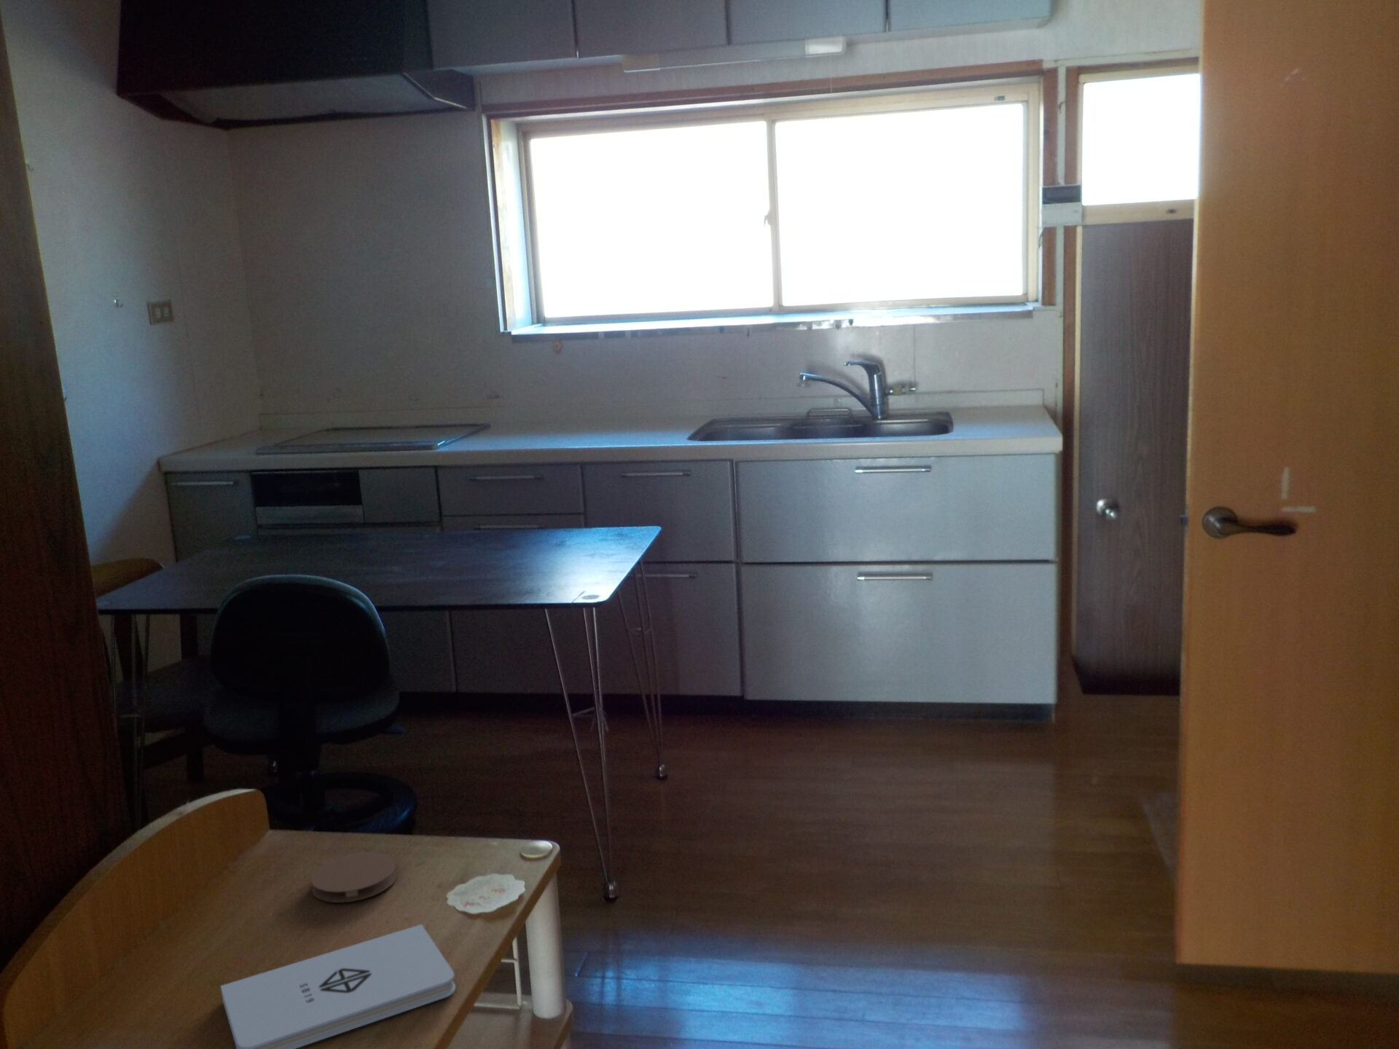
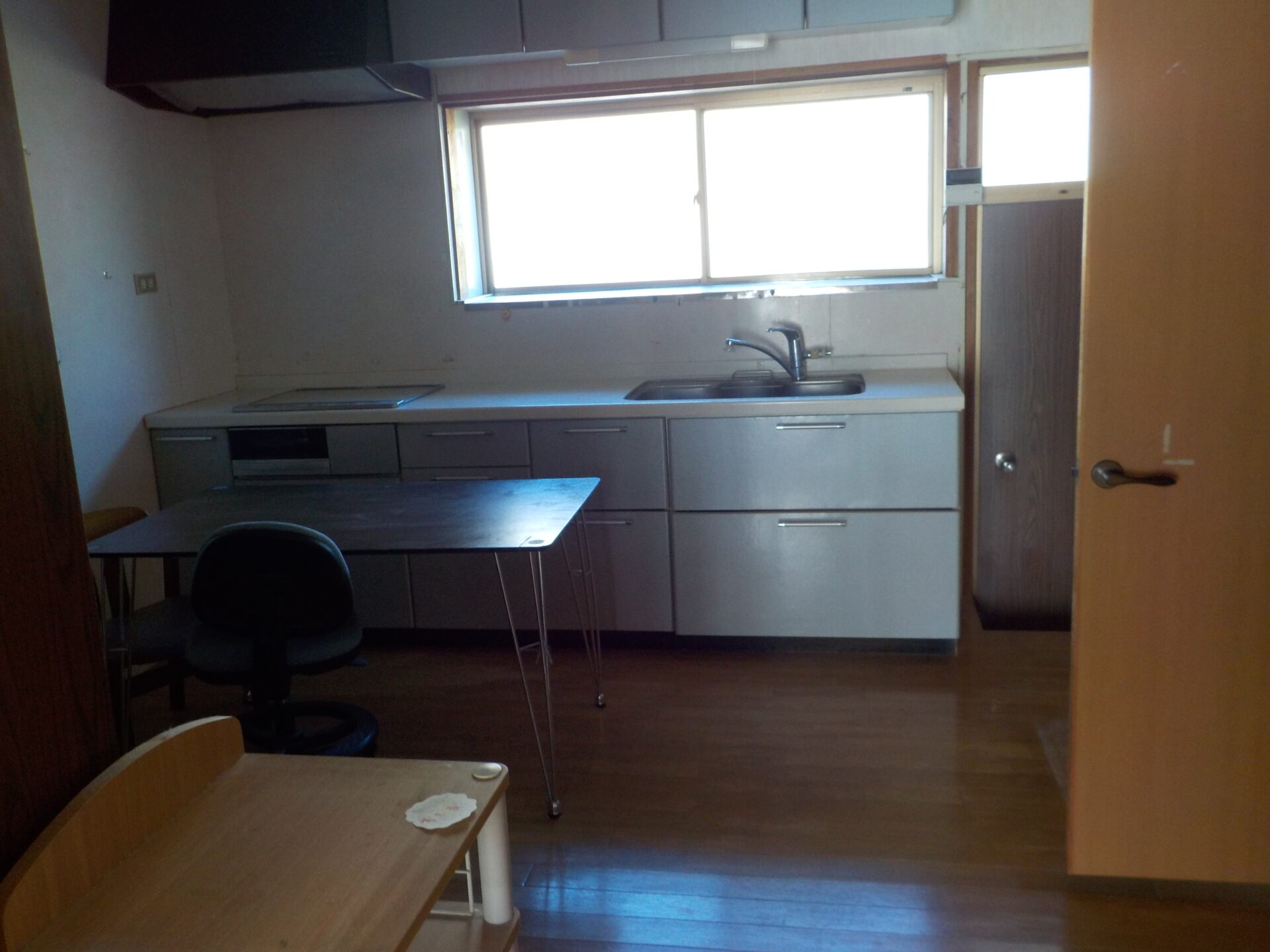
- coaster (354, 876)
- notepad (339, 989)
